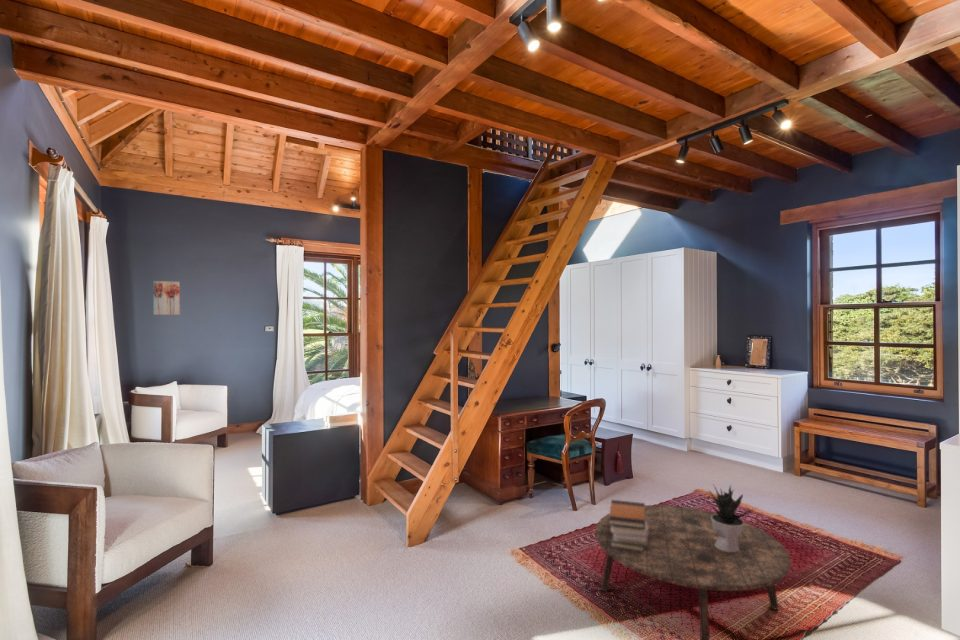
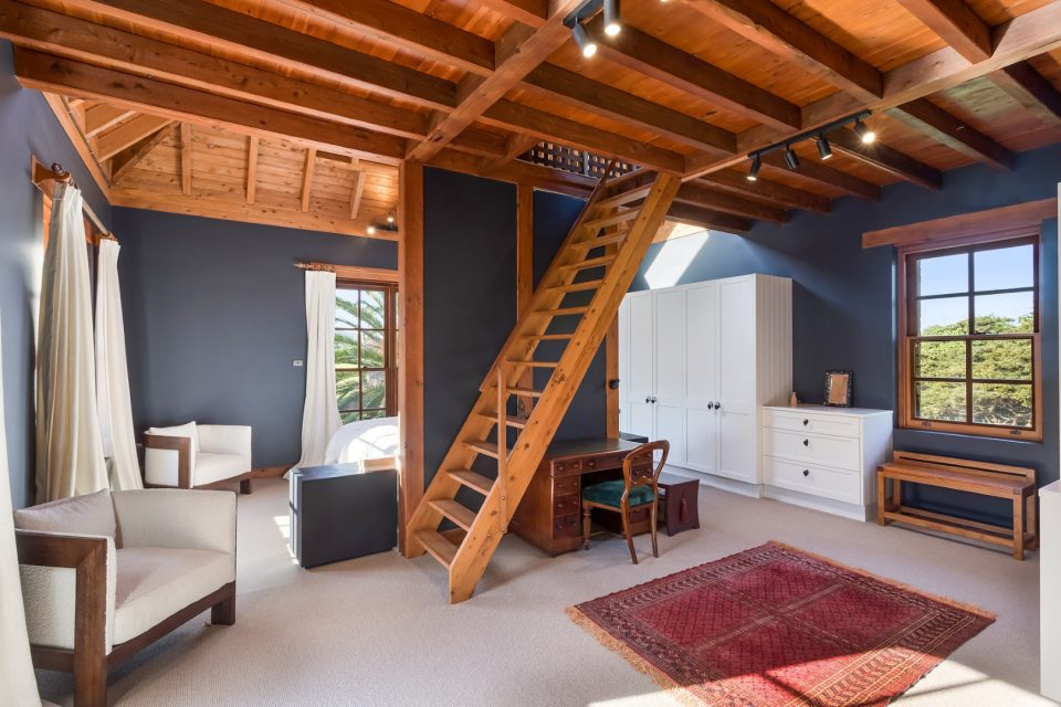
- potted plant (724, 515)
- coffee table (686, 568)
- wall art (166, 298)
- book stack (628, 524)
